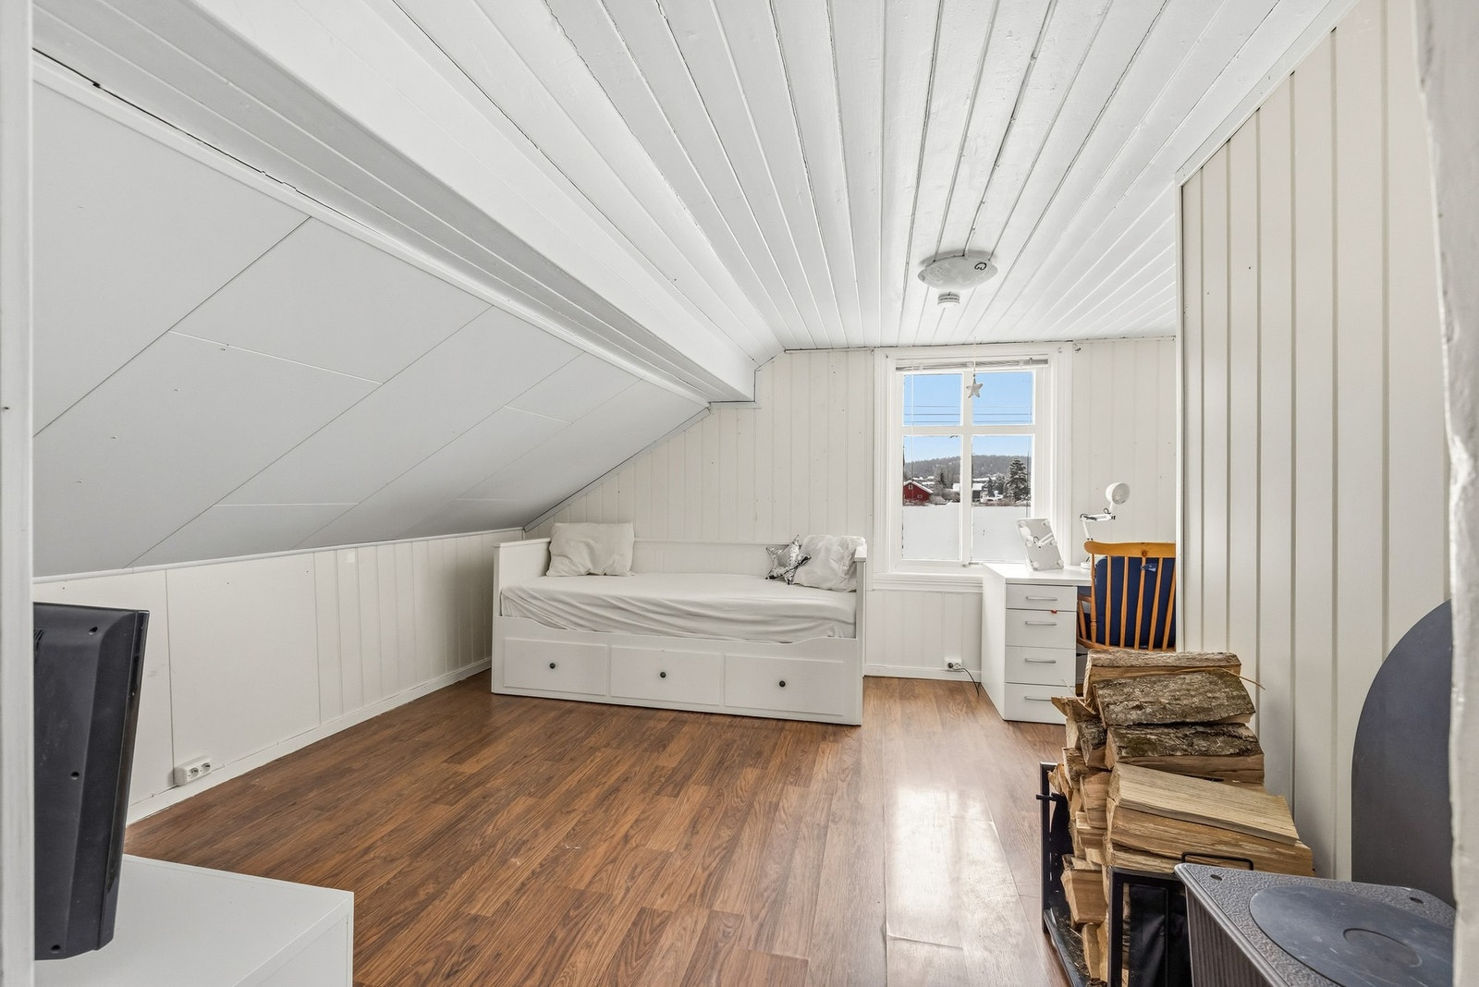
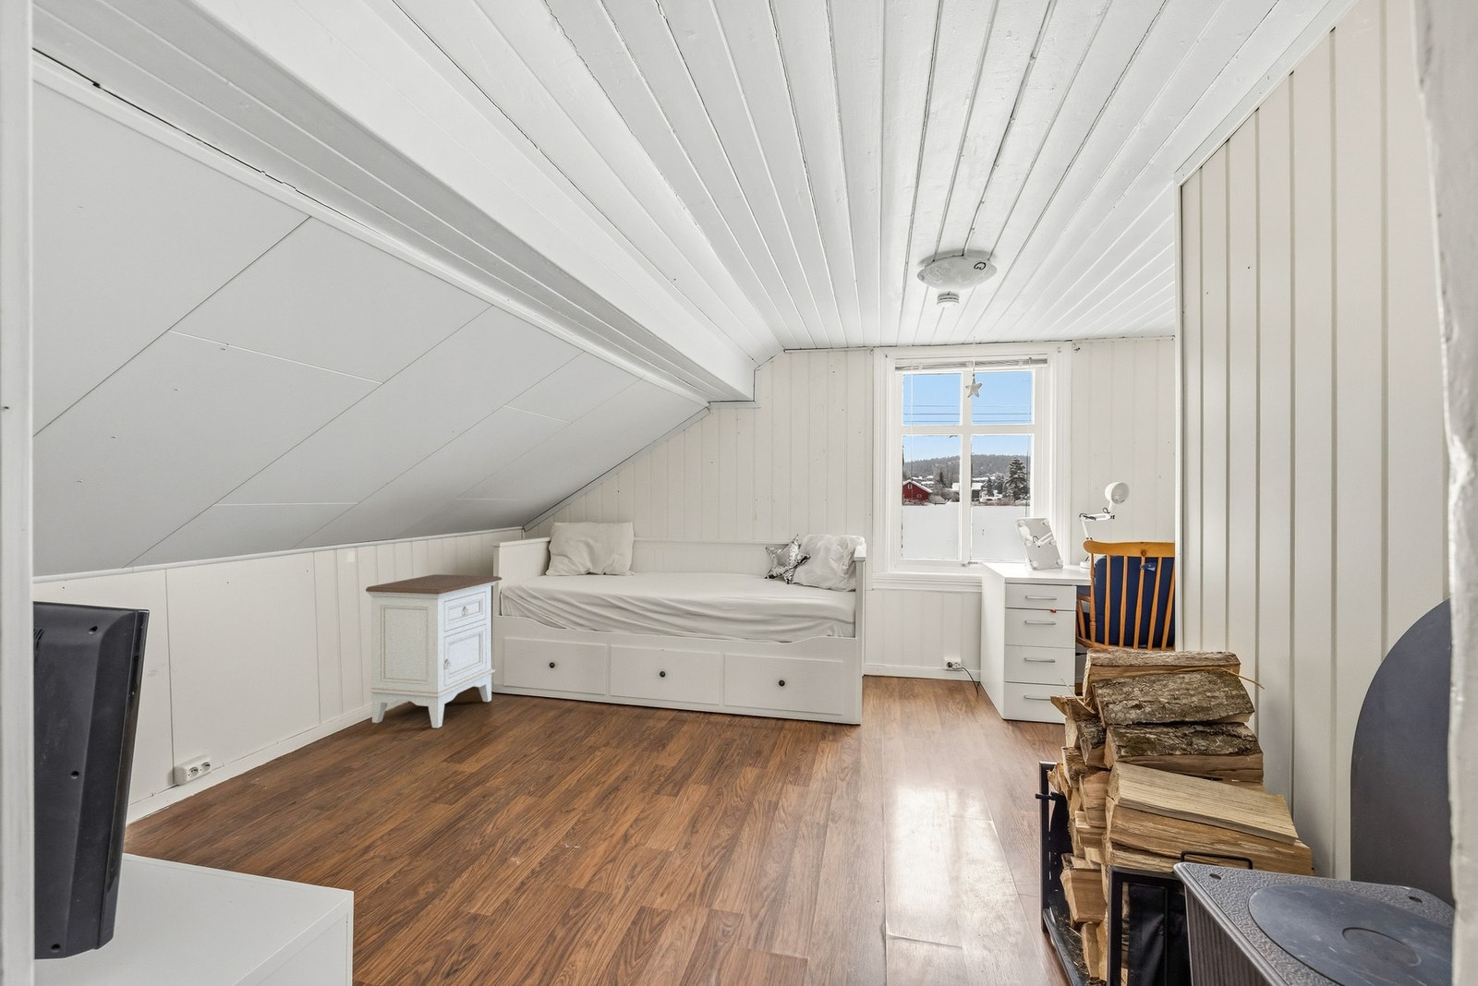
+ nightstand (438, 646)
